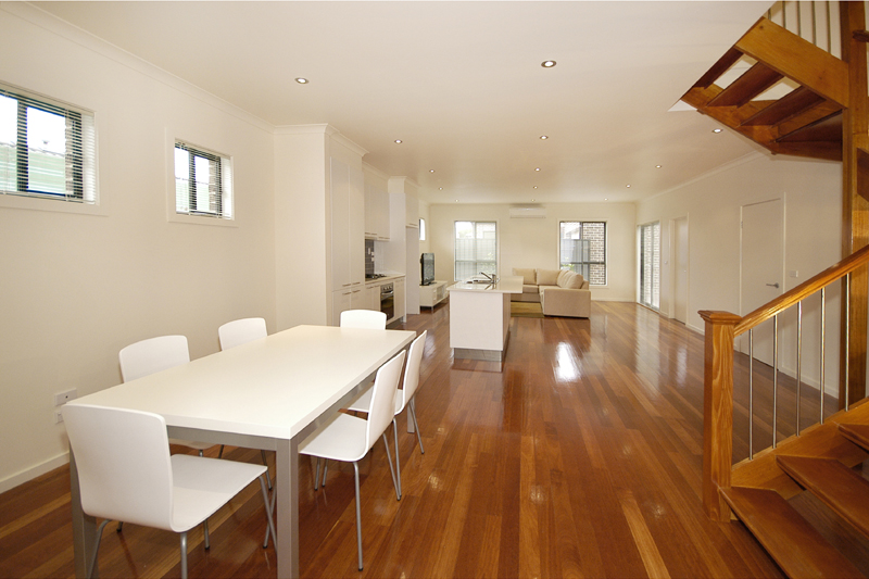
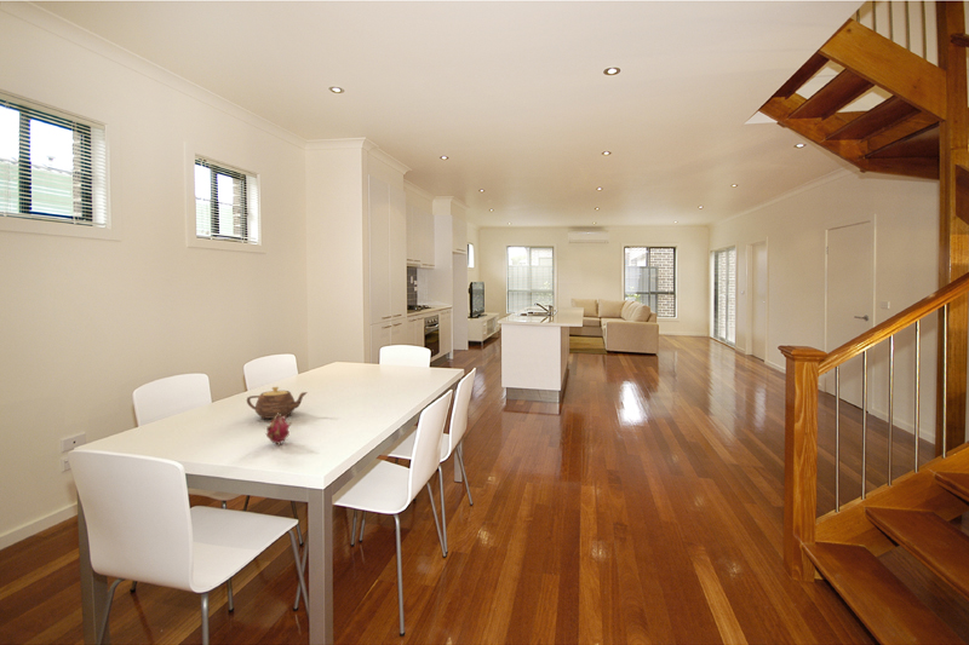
+ fruit (279, 426)
+ teapot (277, 401)
